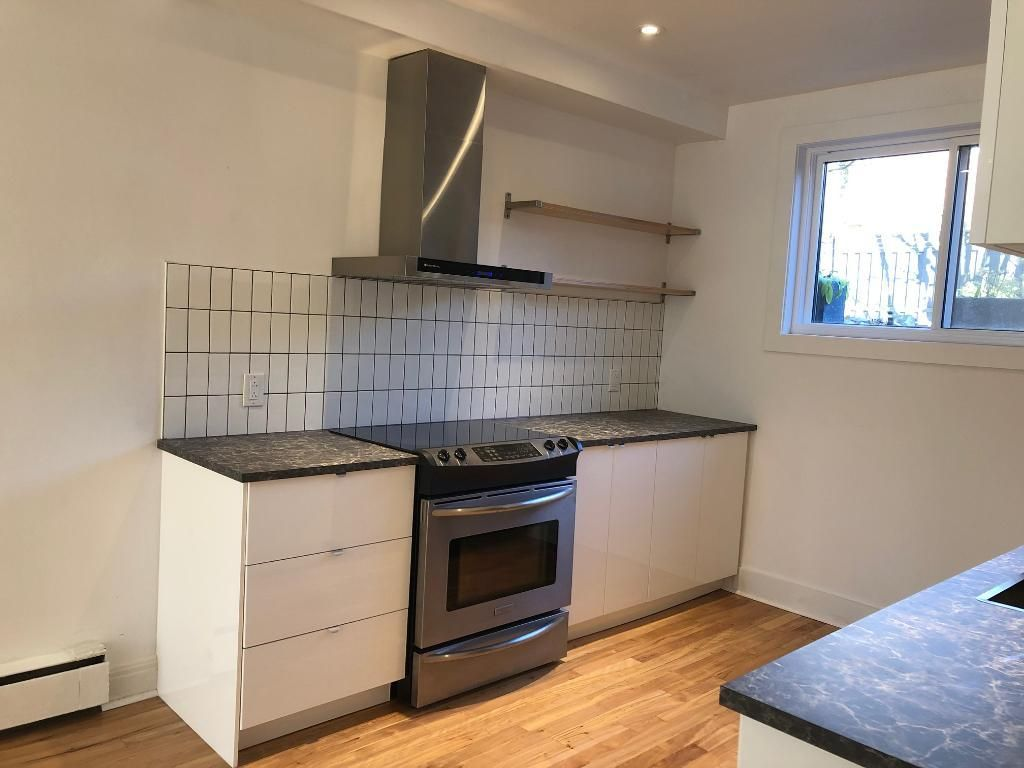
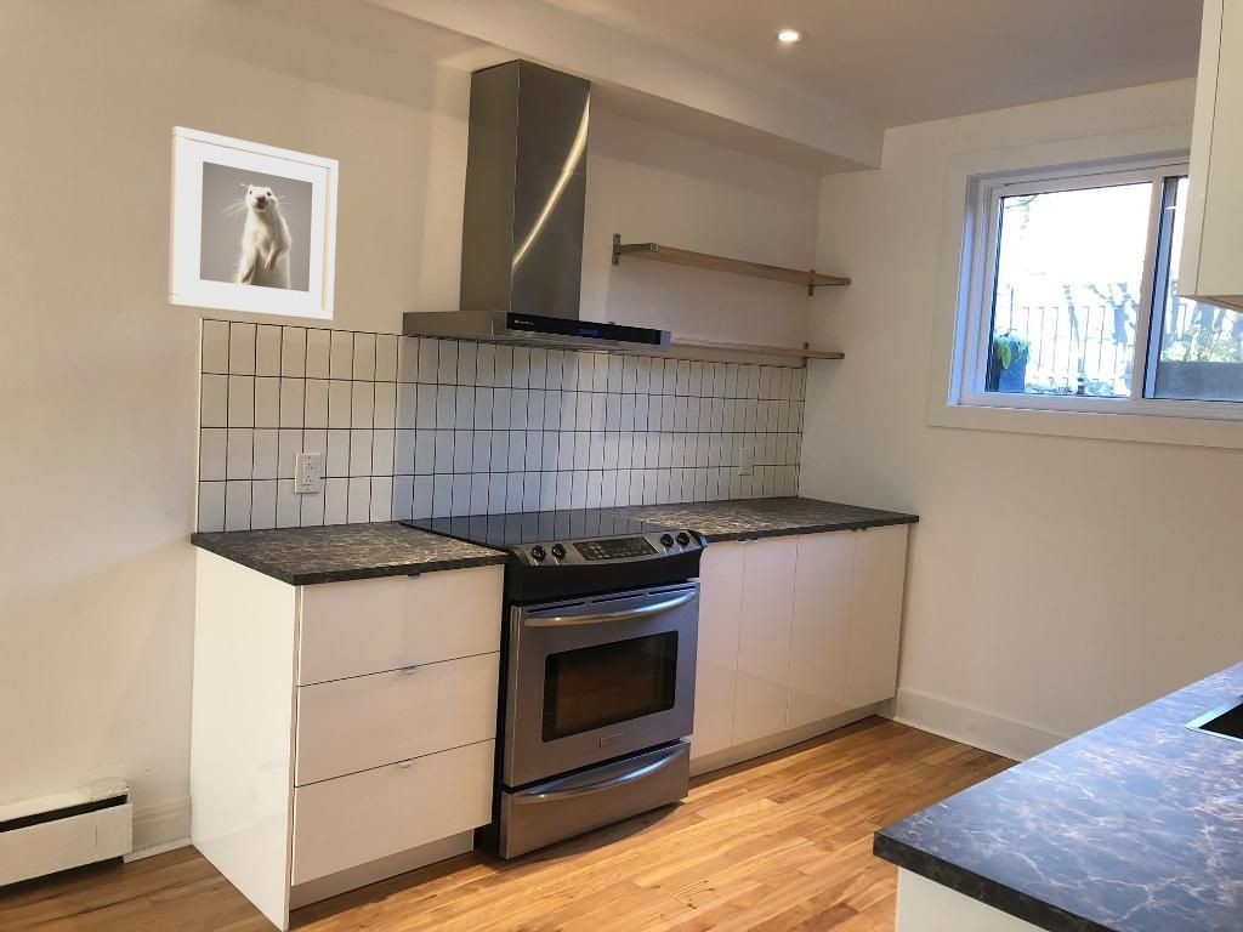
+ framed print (257, 229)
